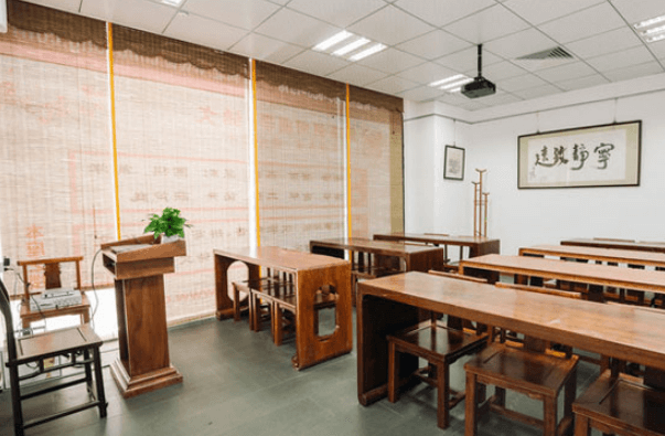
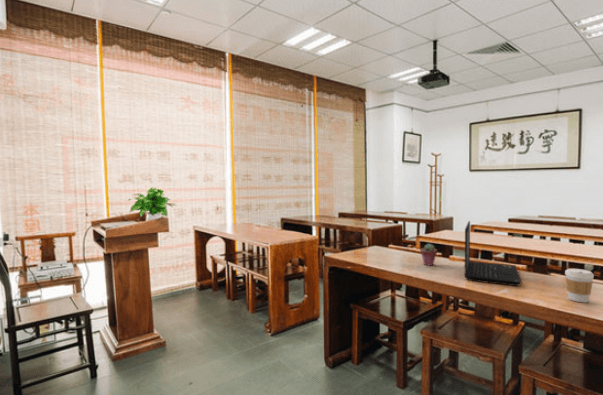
+ coffee cup (578, 284)
+ laptop (491, 263)
+ potted succulent (428, 253)
